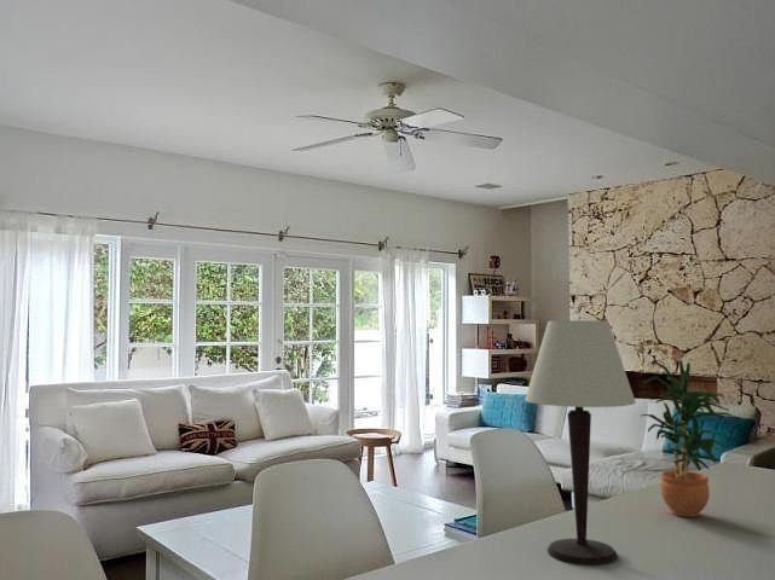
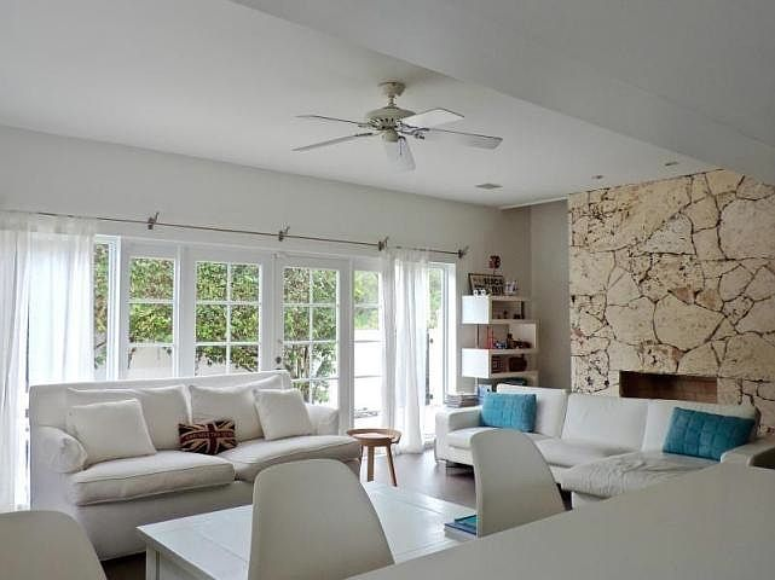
- potted plant (689, 436)
- table lamp (579, 435)
